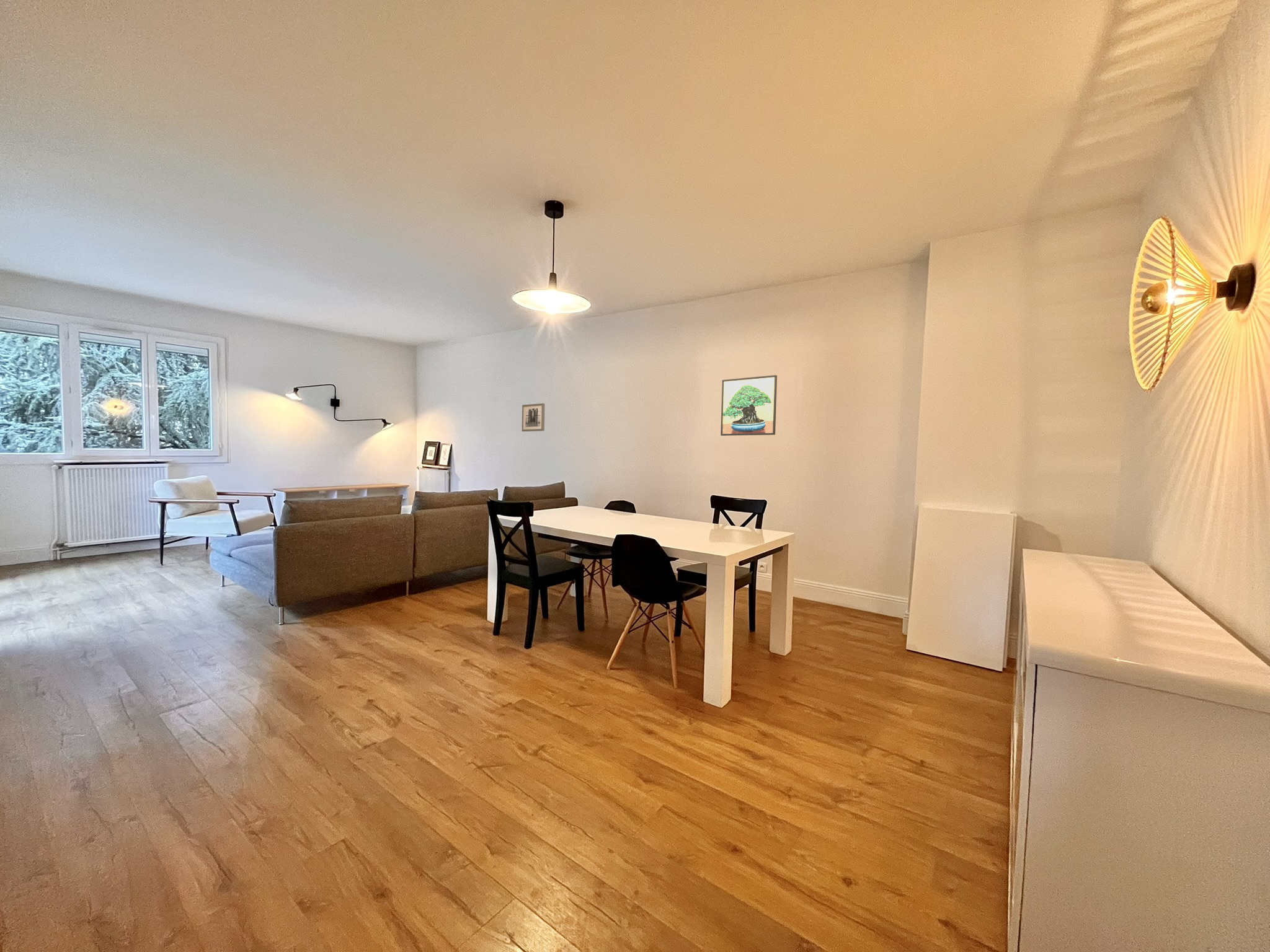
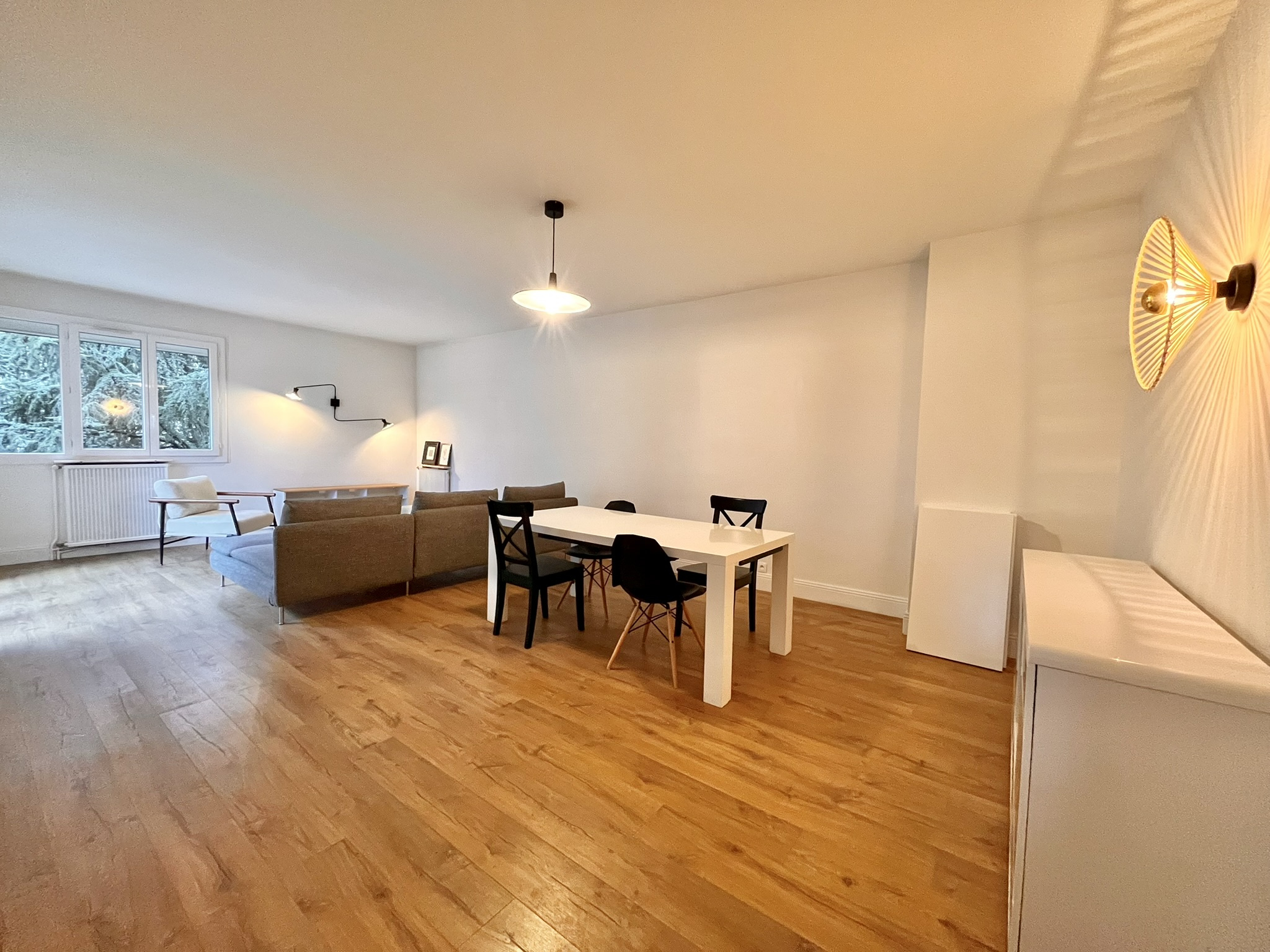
- wall art (533, 418)
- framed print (748, 406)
